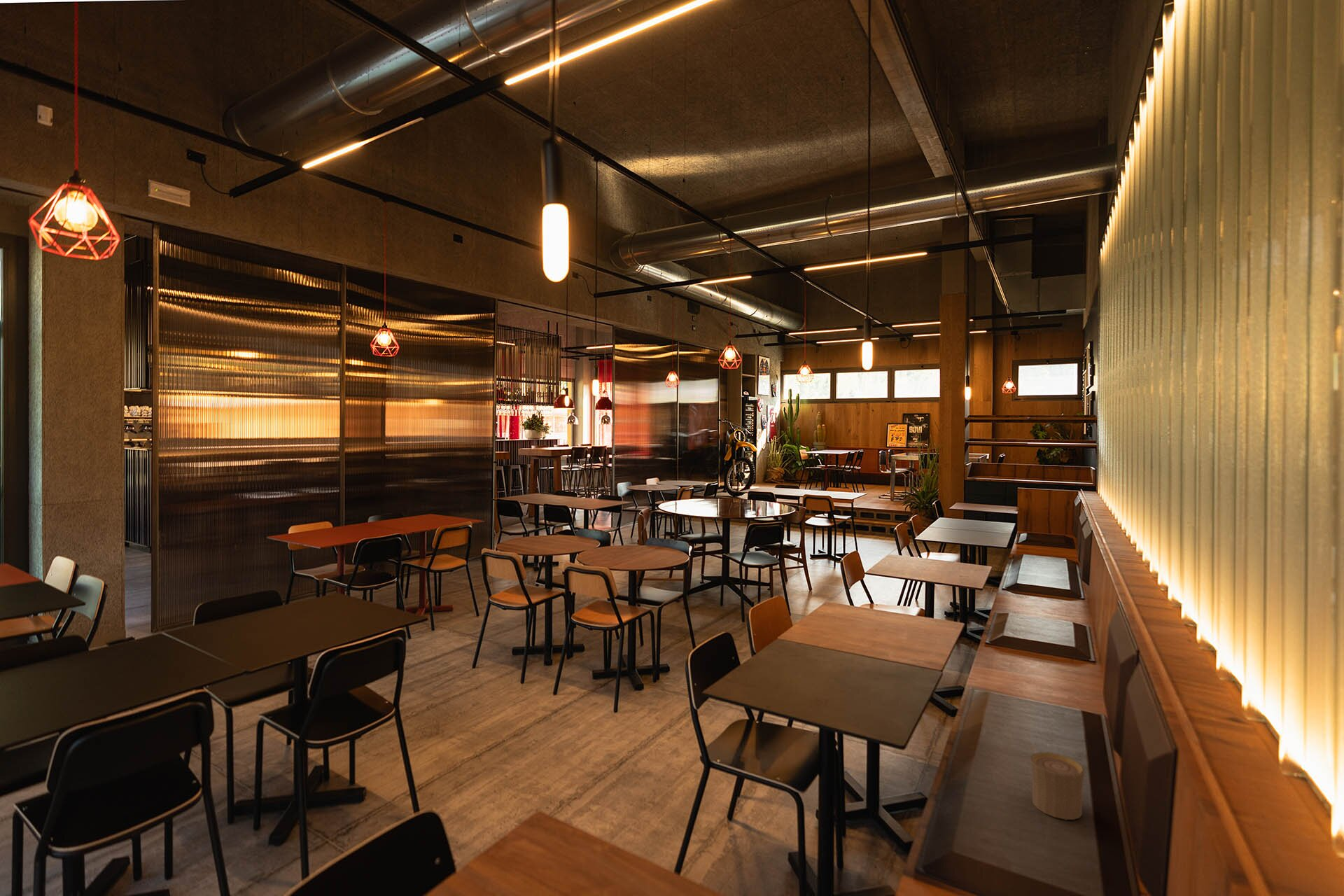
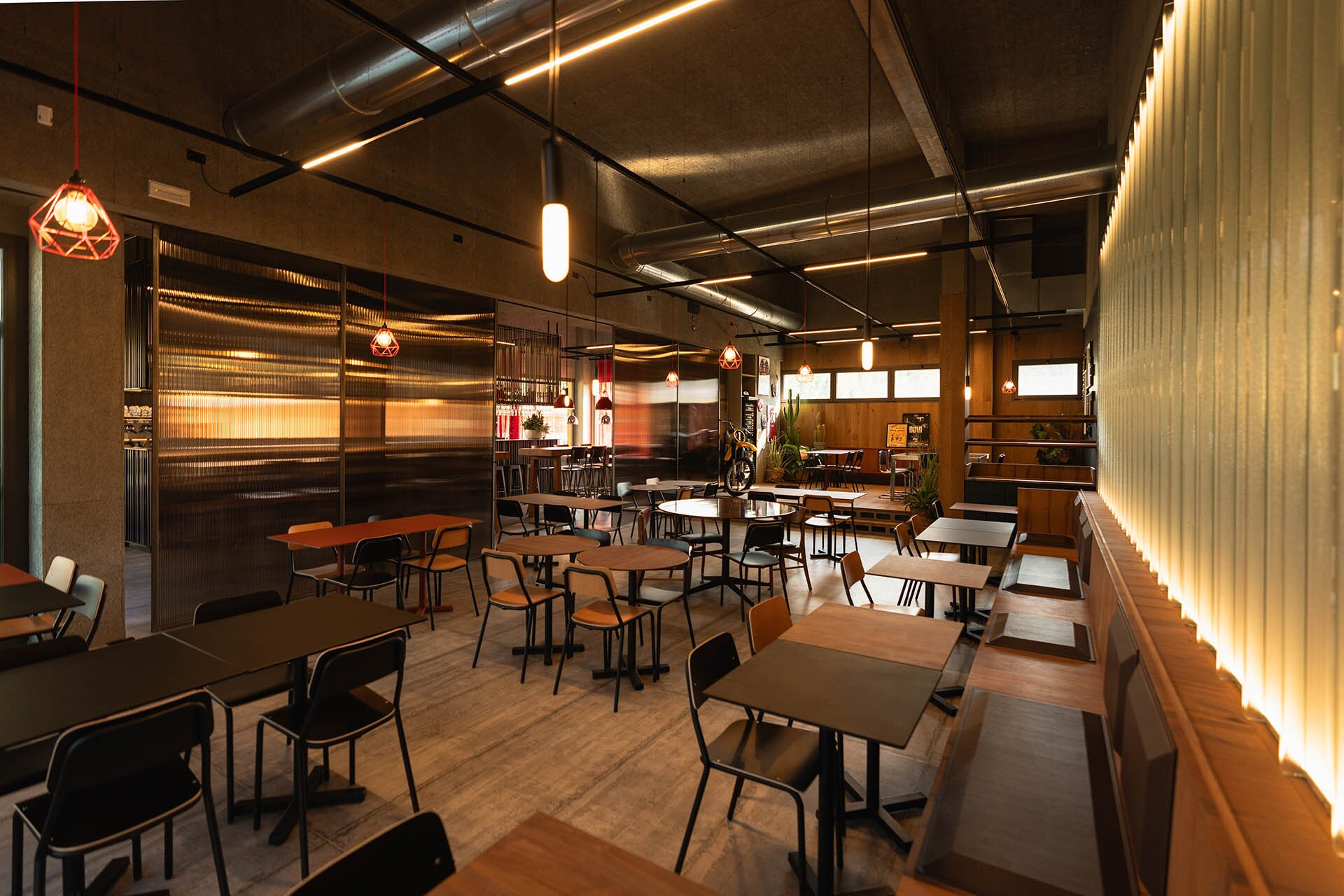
- cup (1056, 785)
